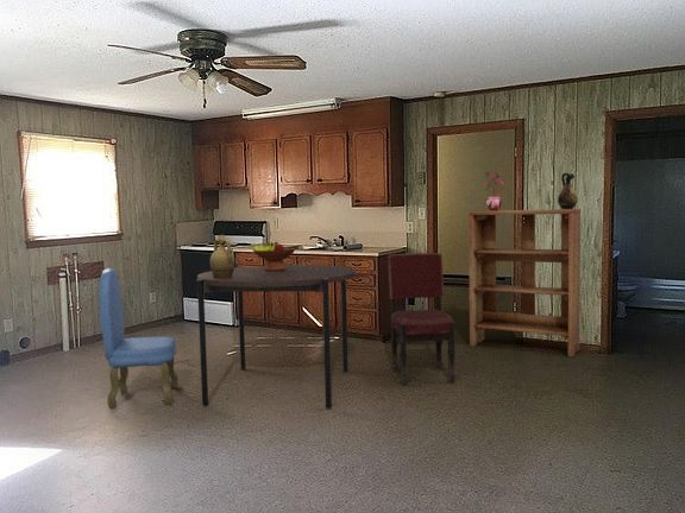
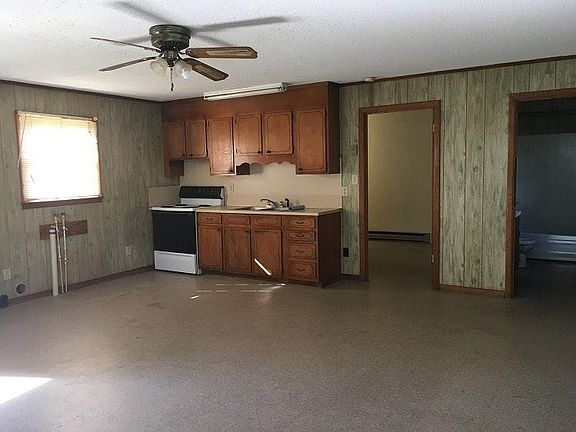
- fruit bowl (274, 254)
- dining table (244, 335)
- bookshelf (523, 279)
- dining chair (139, 337)
- potted plant (494, 190)
- dining chair (420, 316)
- ceramic jug (566, 190)
- pitcher (221, 255)
